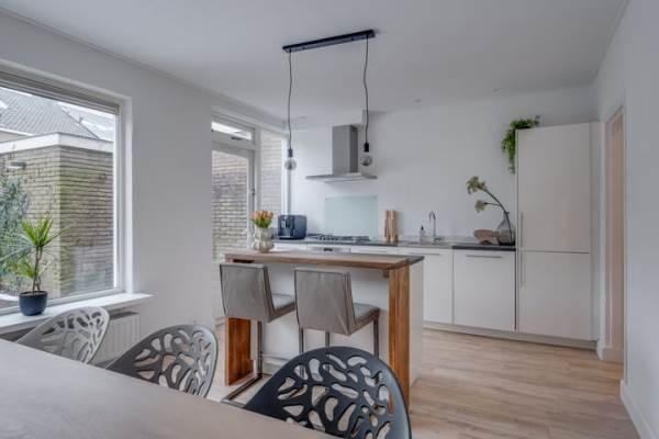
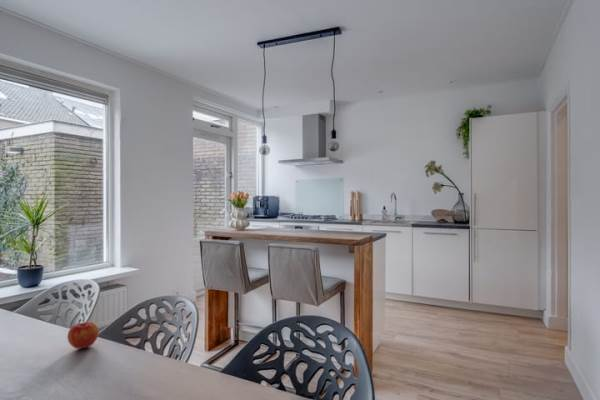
+ apple (83, 335)
